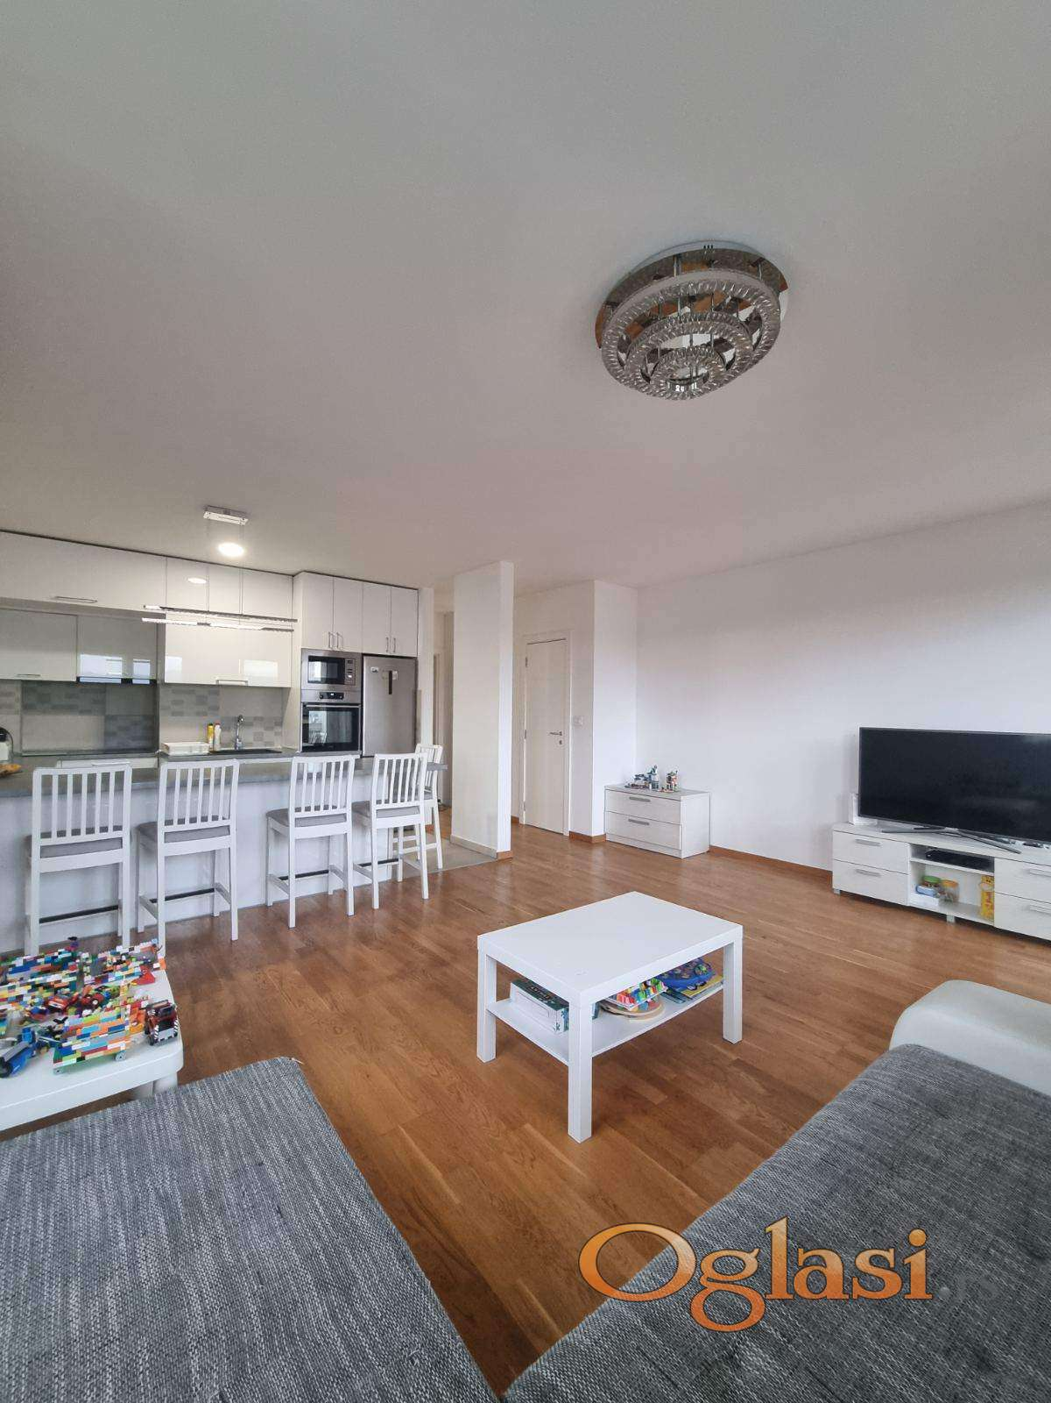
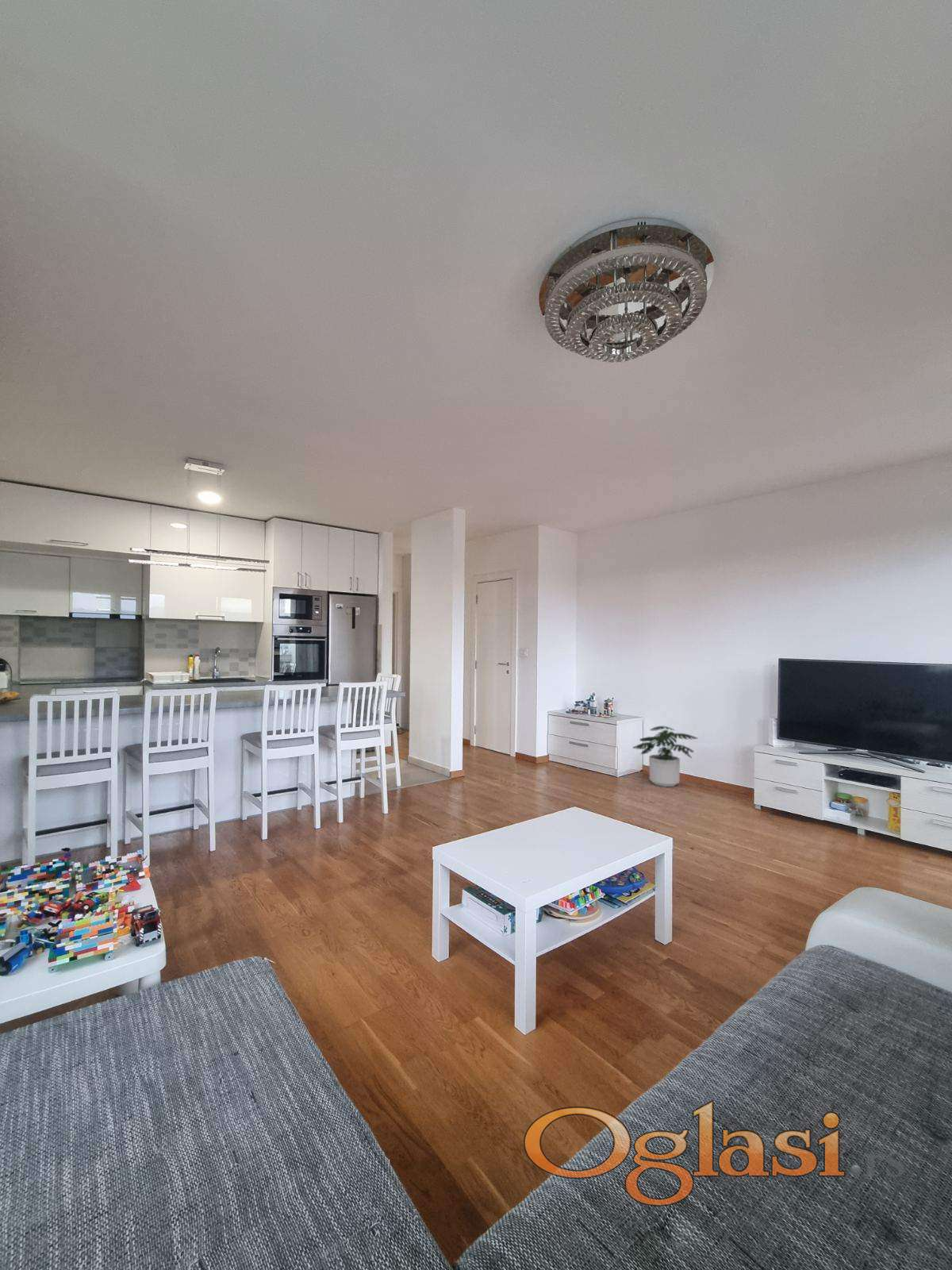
+ potted plant (665, 756)
